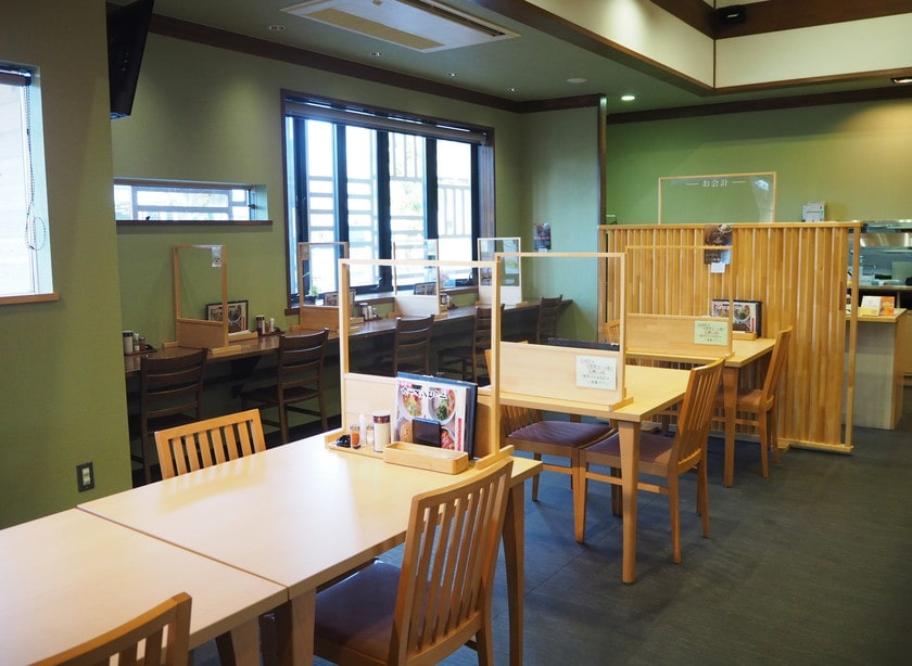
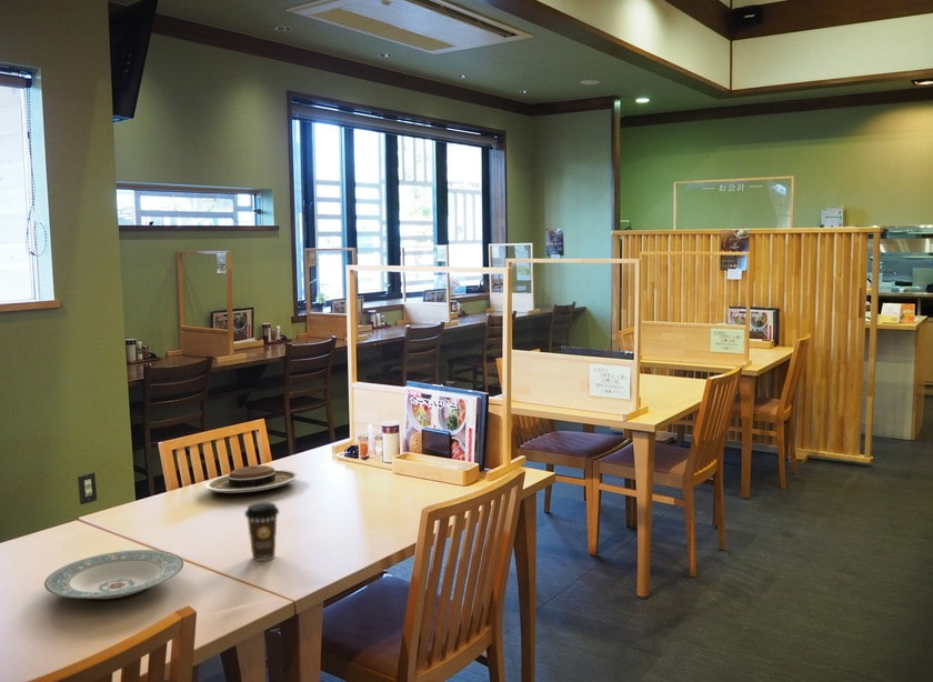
+ plate (252, 478)
+ coffee cup (262, 531)
+ plate (117, 579)
